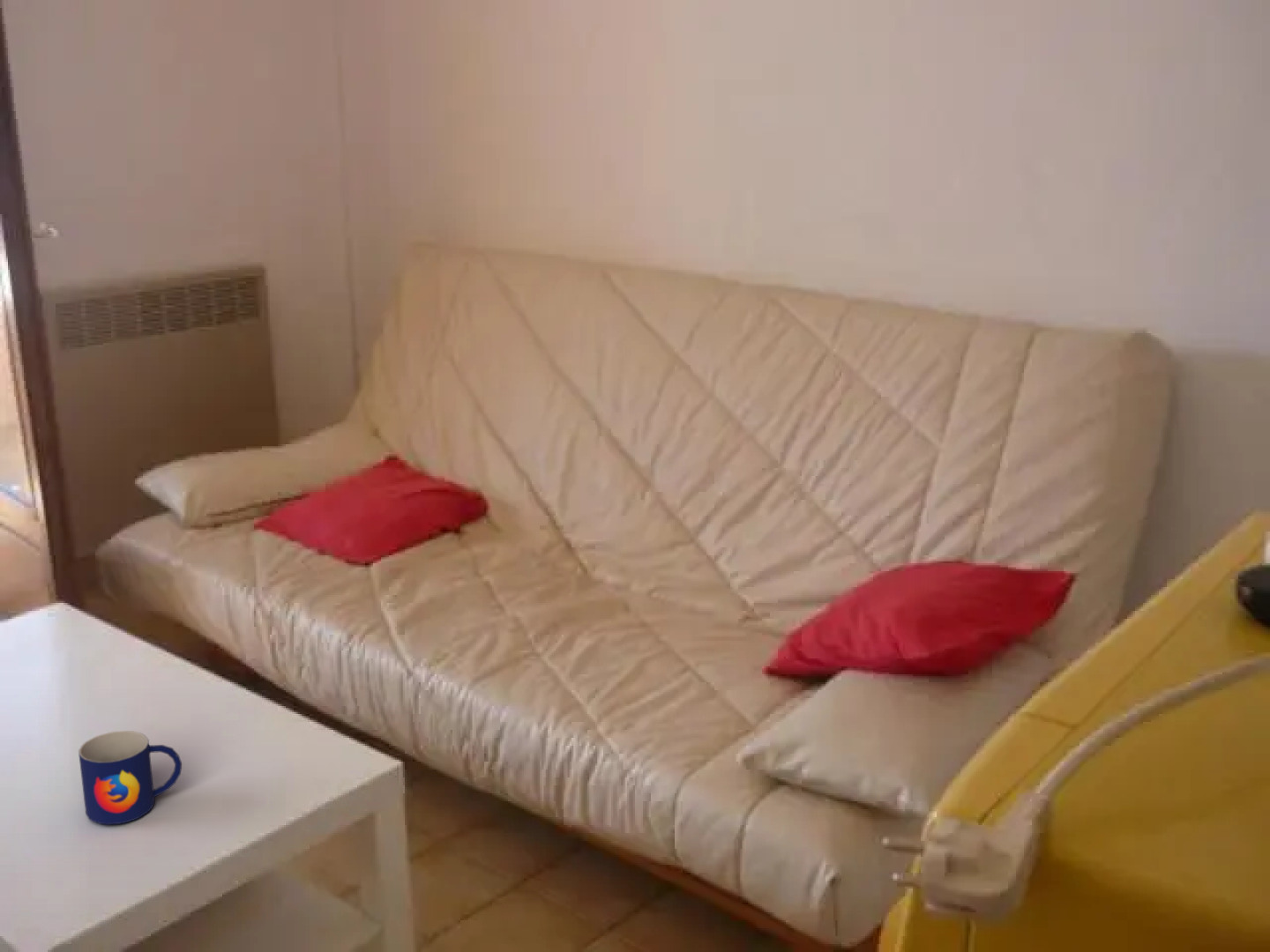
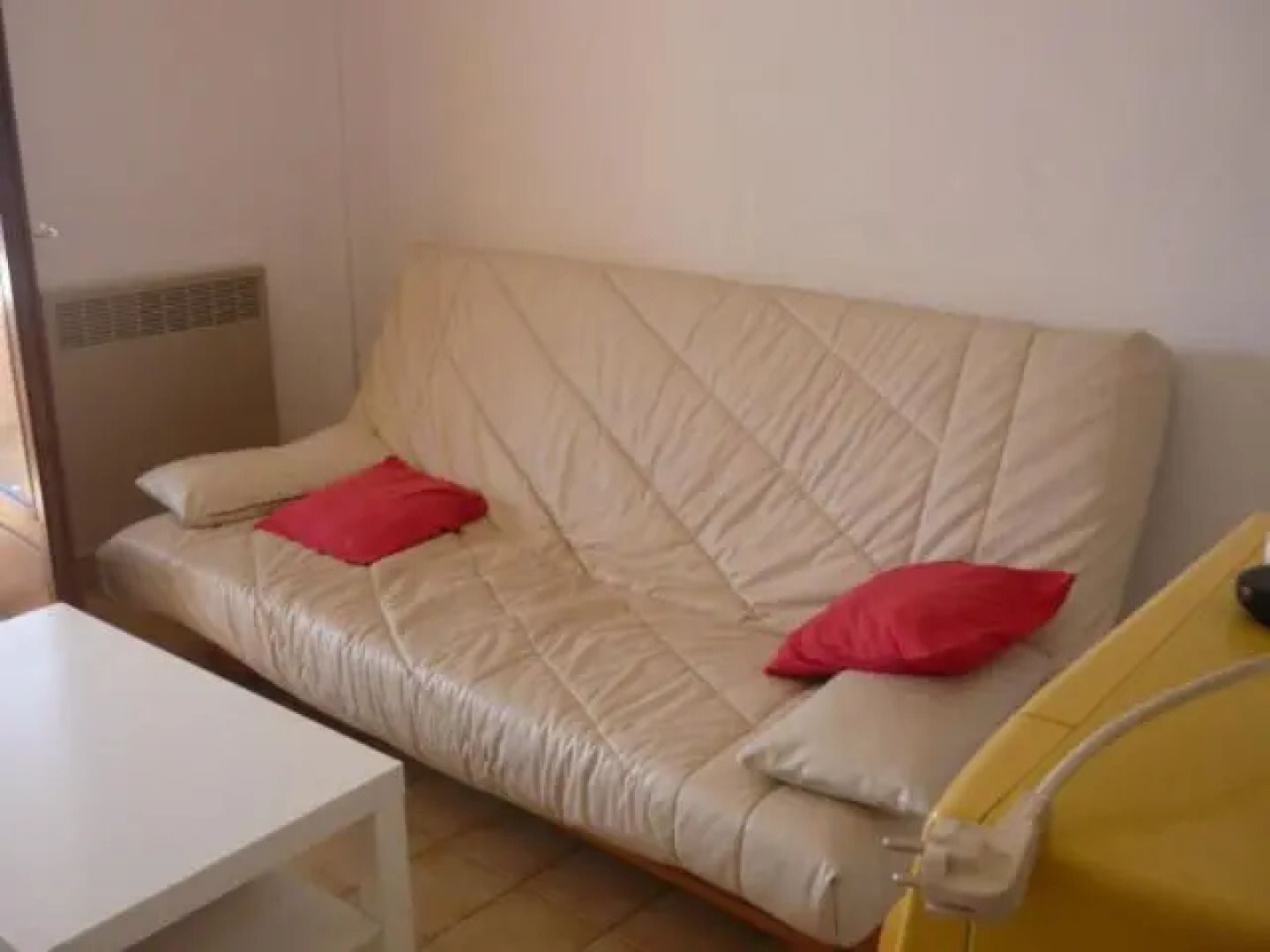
- mug (132, 774)
